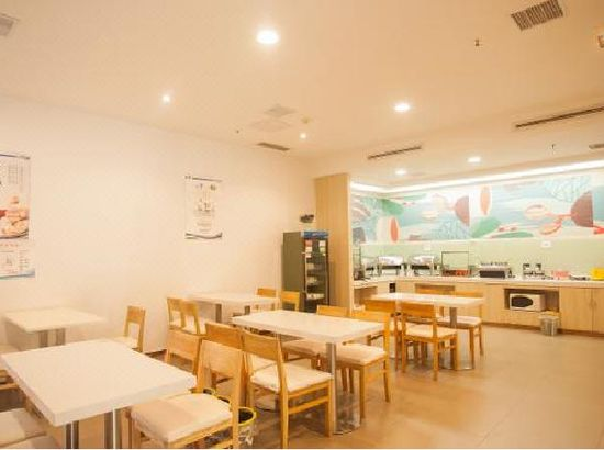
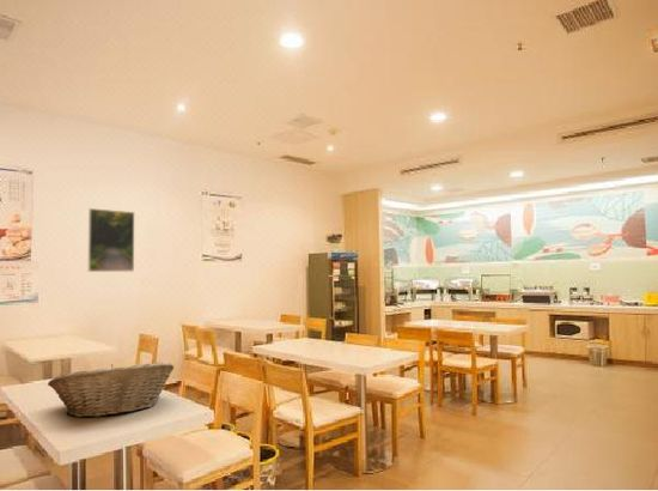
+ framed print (111, 241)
+ fruit basket (114, 383)
